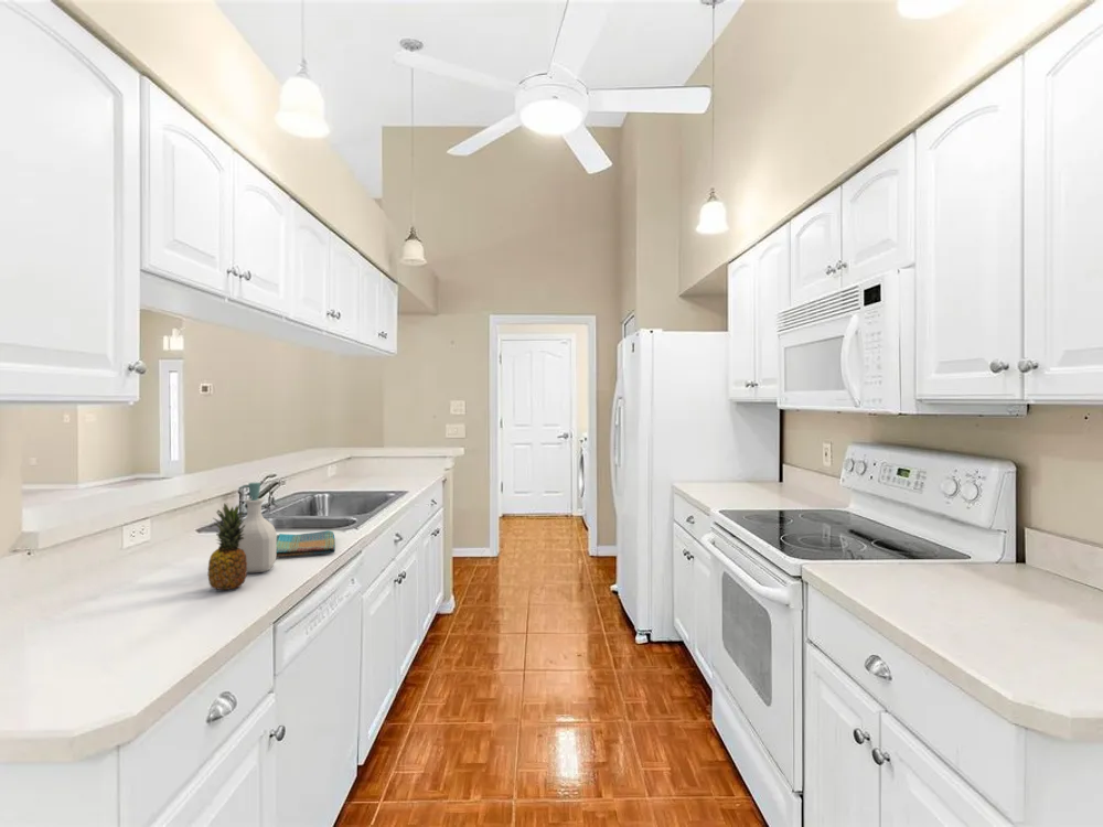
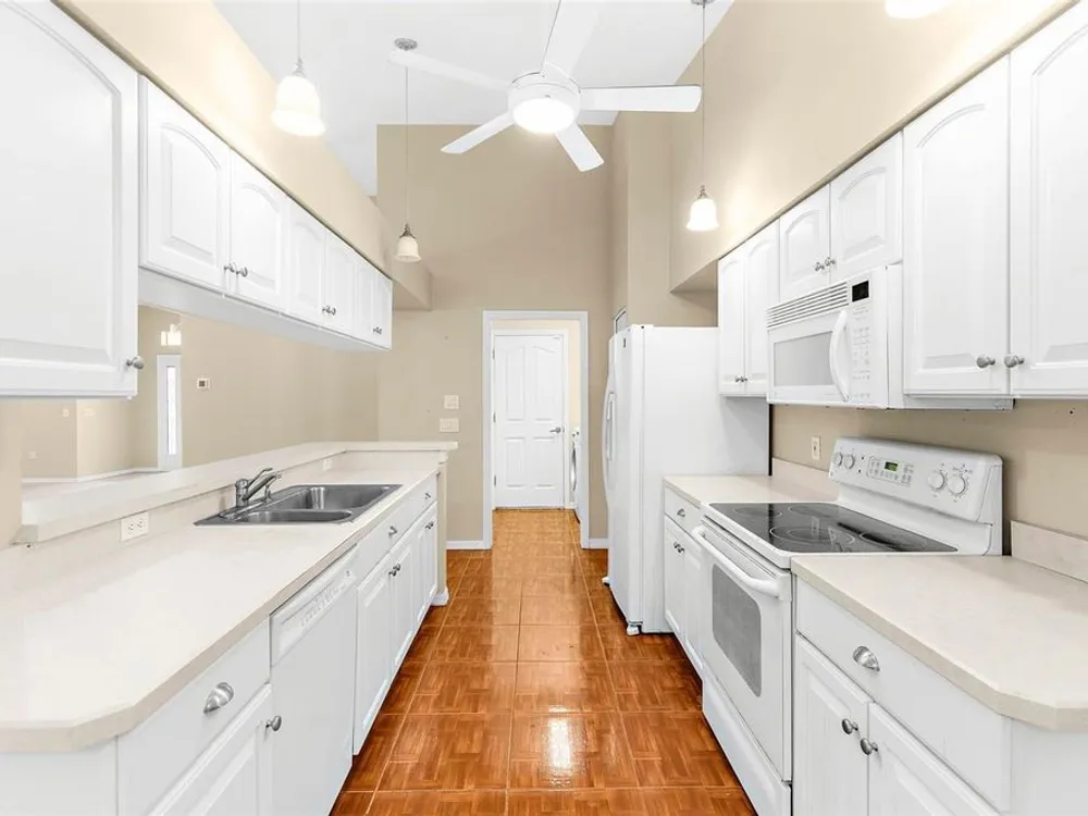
- dish towel (304, 543)
- soap bottle (254, 526)
- fruit (227, 545)
